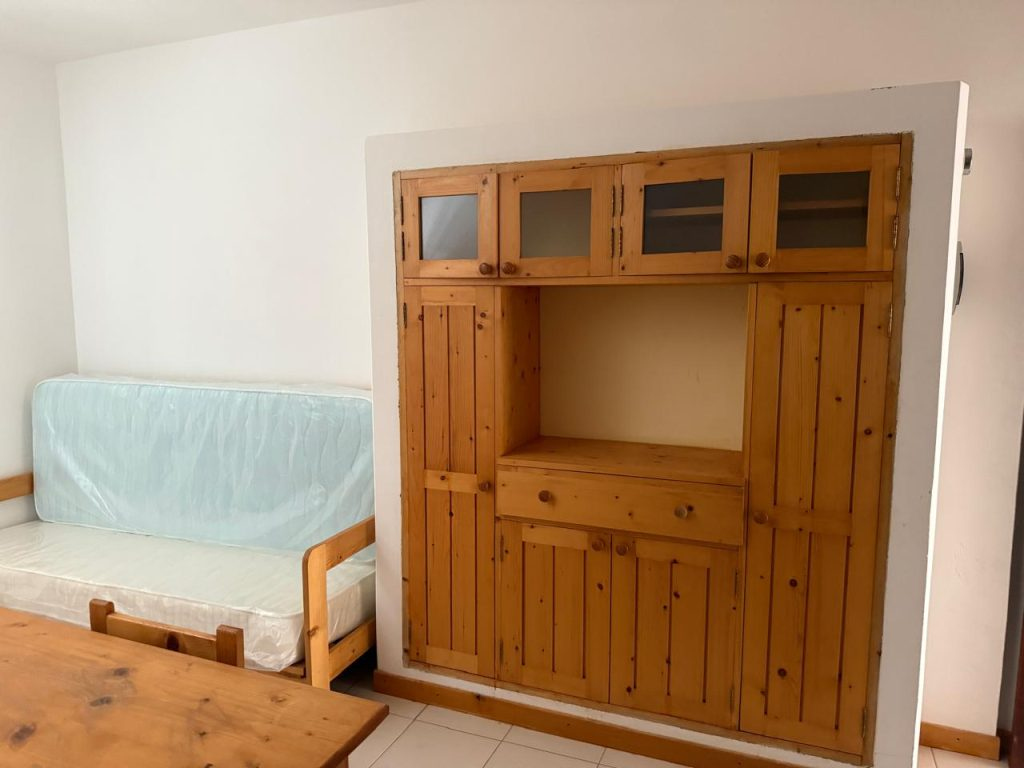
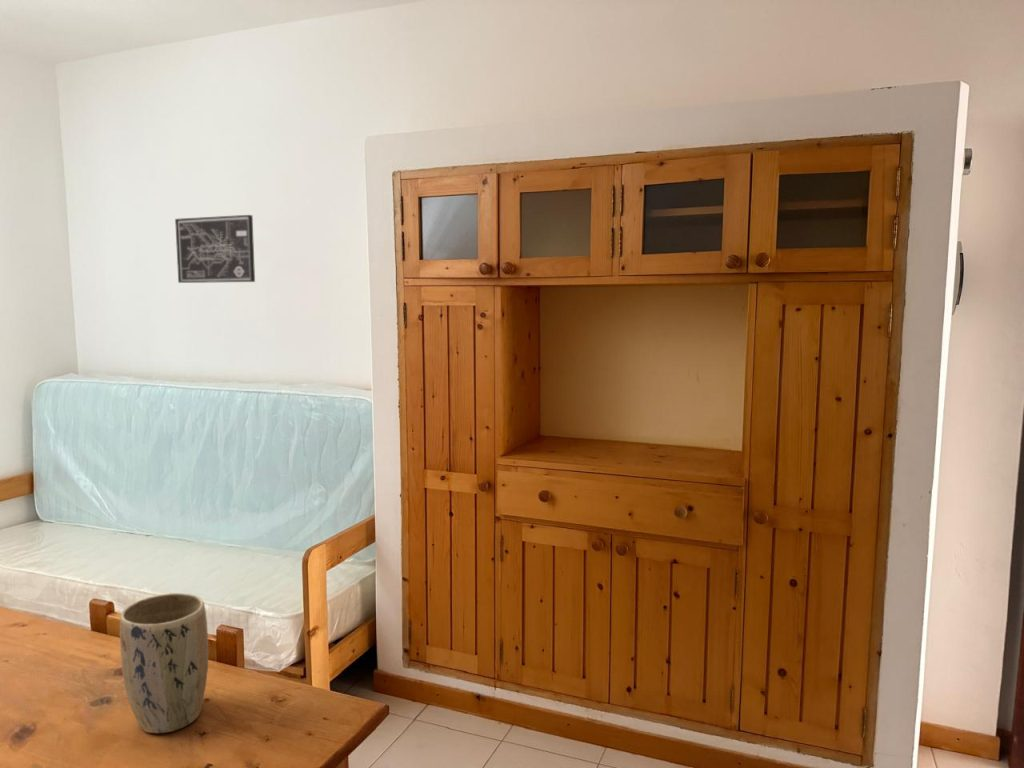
+ plant pot (166, 663)
+ wall art (214, 249)
